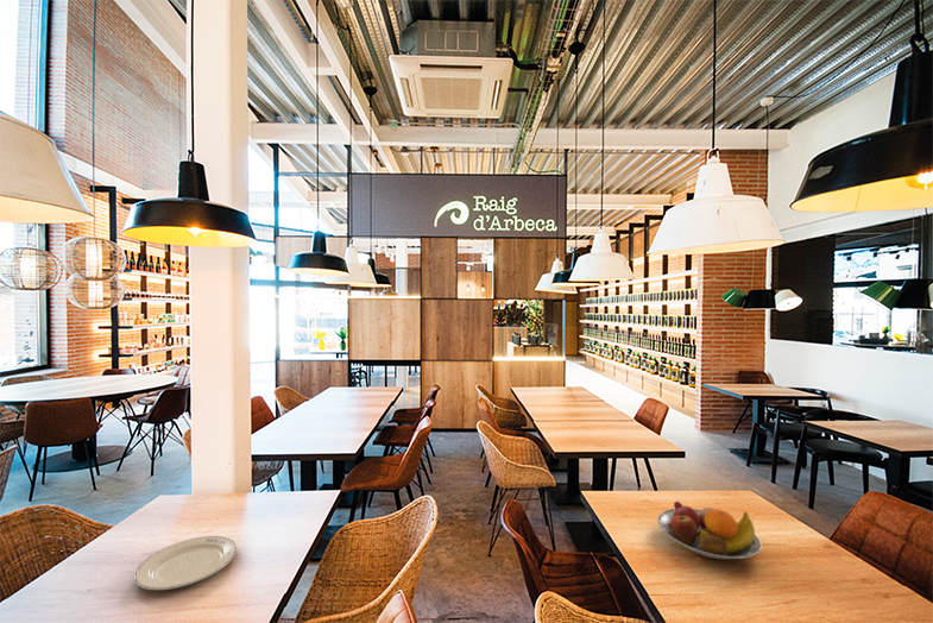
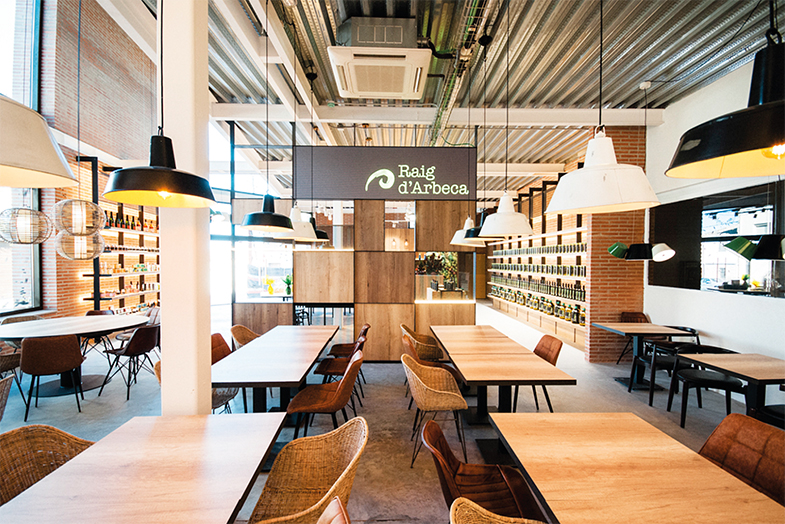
- chinaware (188, 562)
- fruit bowl (706, 526)
